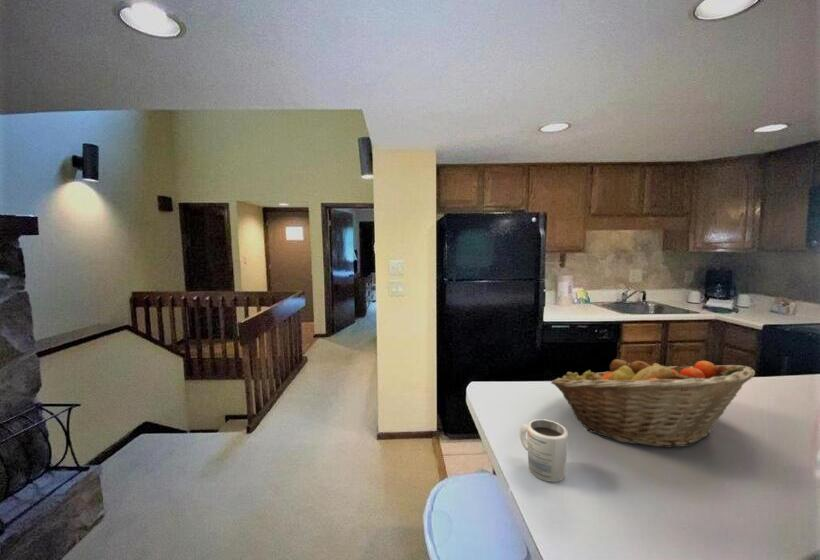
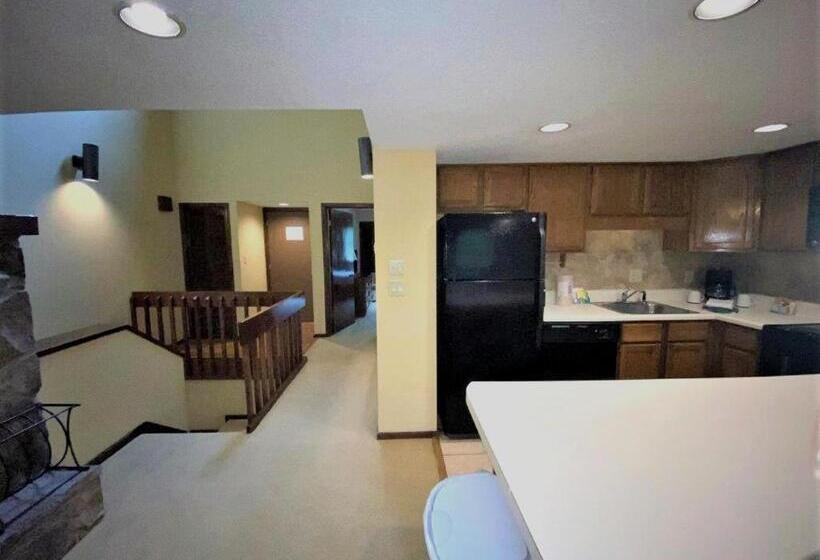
- fruit basket (644, 389)
- mug (540, 446)
